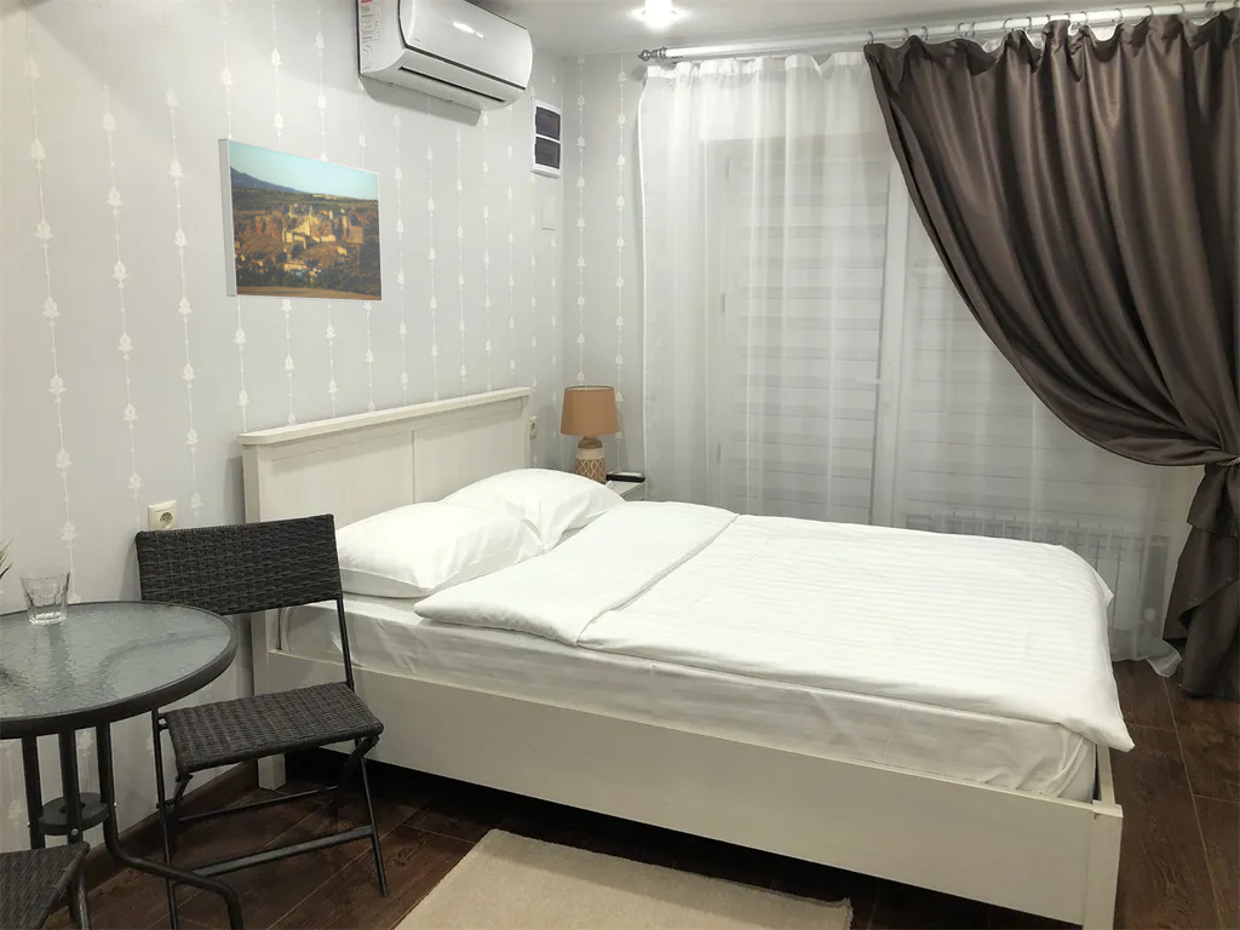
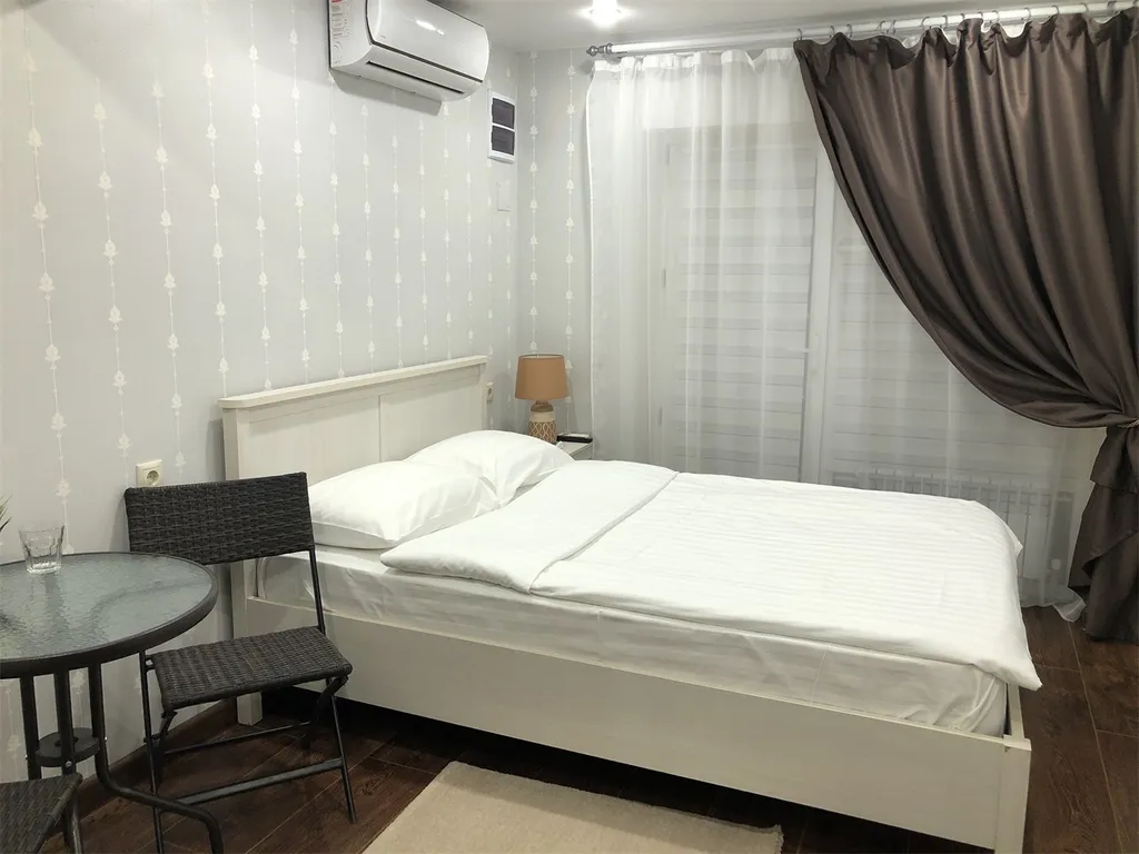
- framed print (309, 229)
